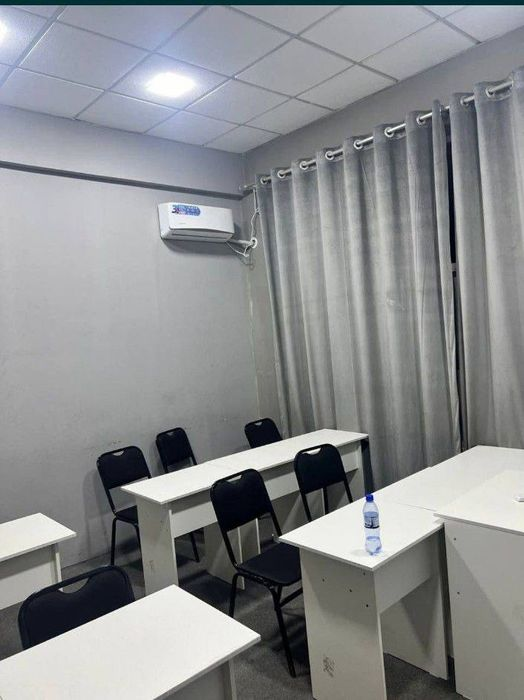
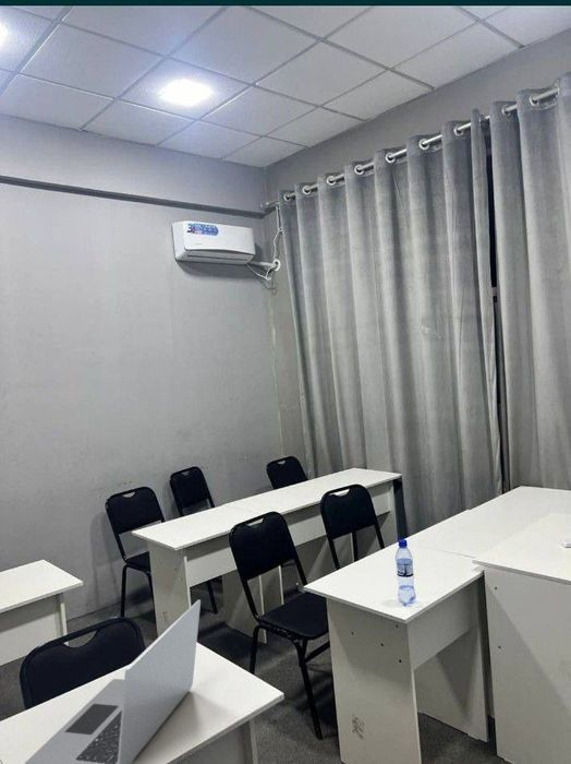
+ laptop (119, 679)
